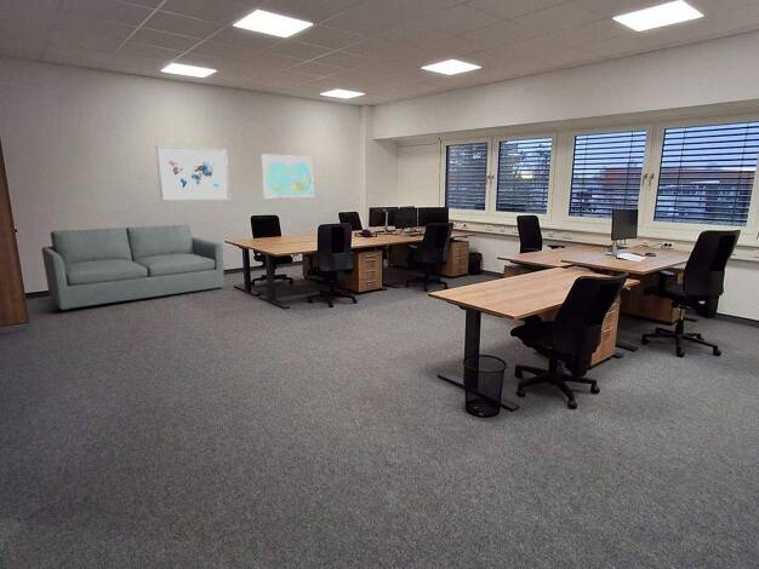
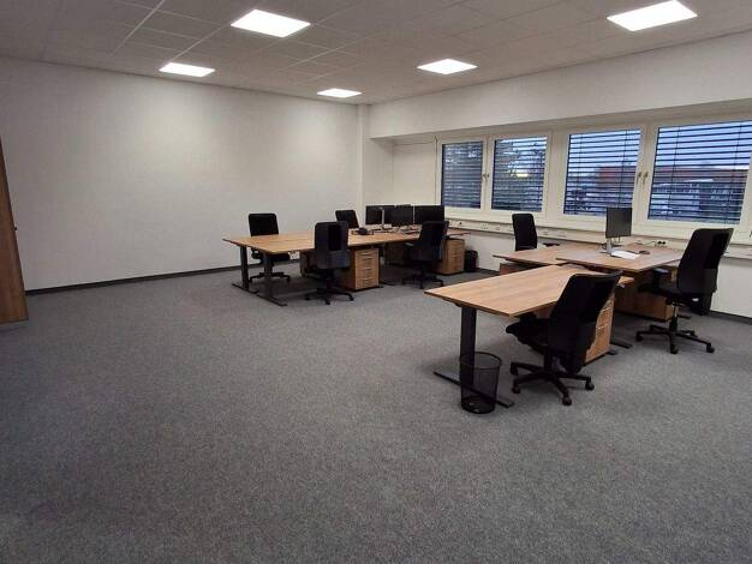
- world map (289, 177)
- wall art (194, 174)
- sofa (136, 260)
